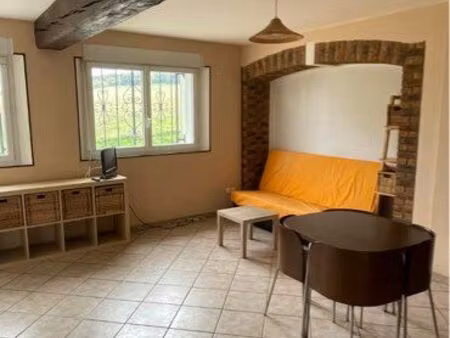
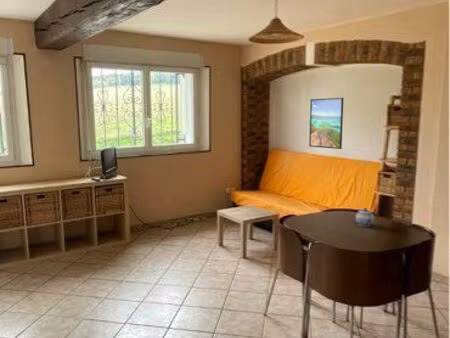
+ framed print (325, 123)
+ teapot (364, 216)
